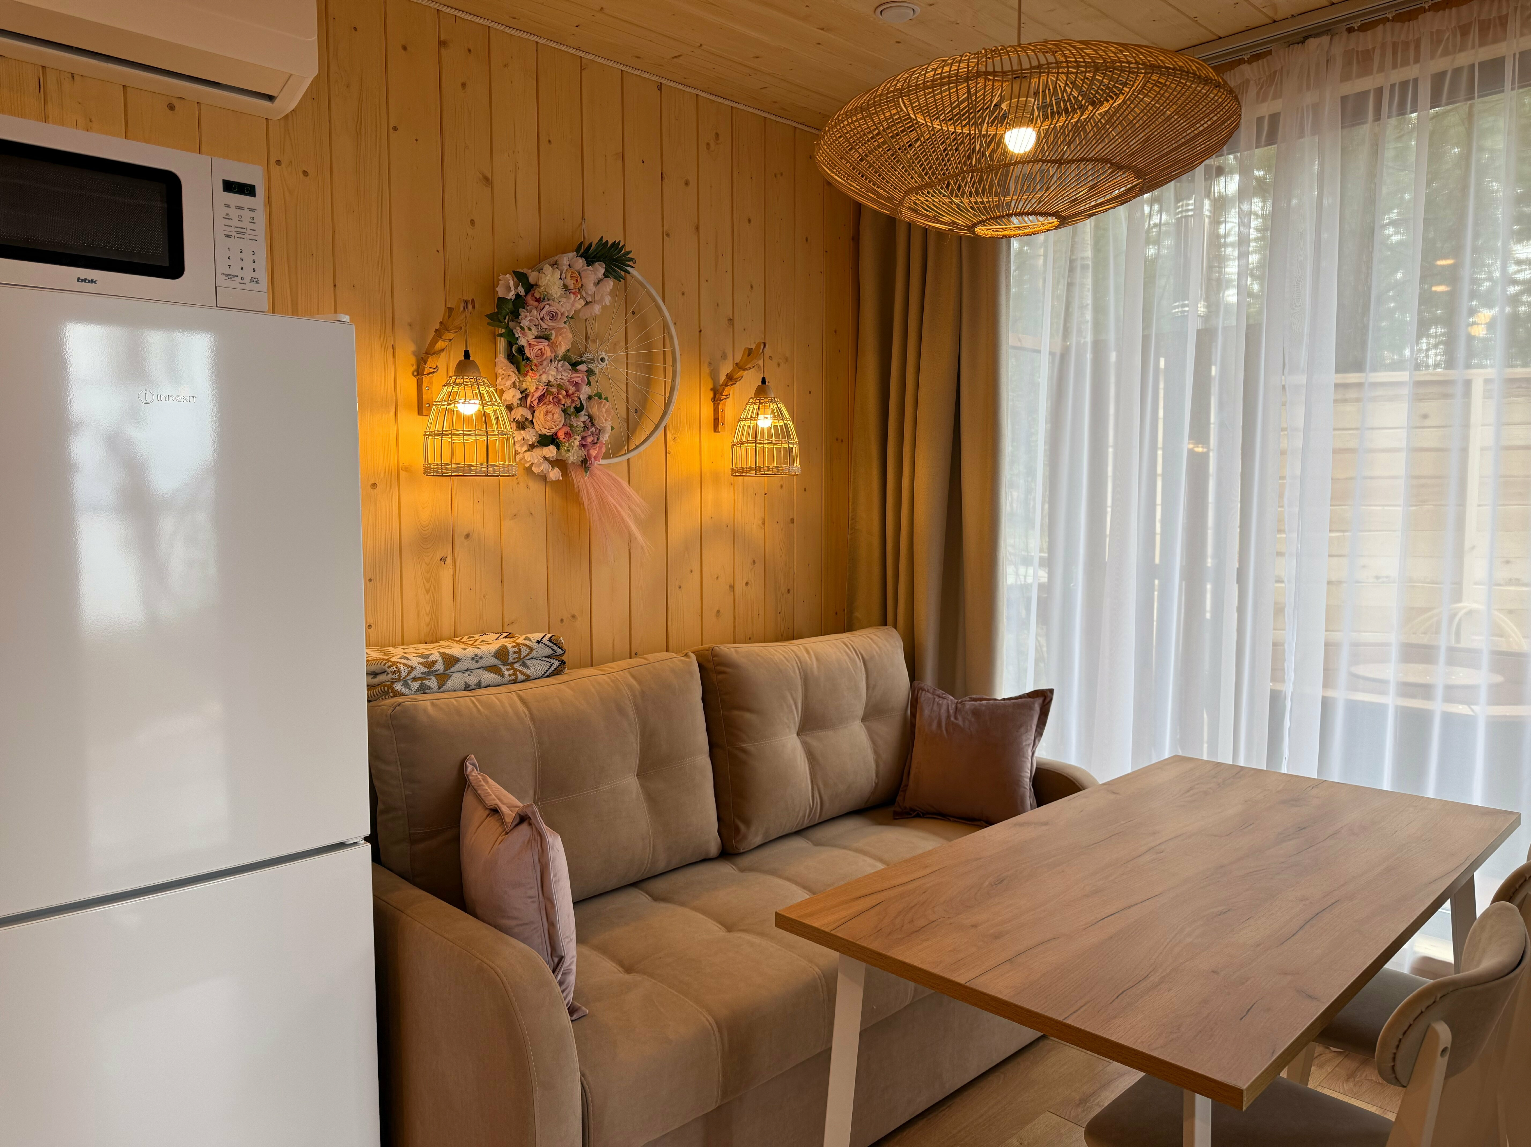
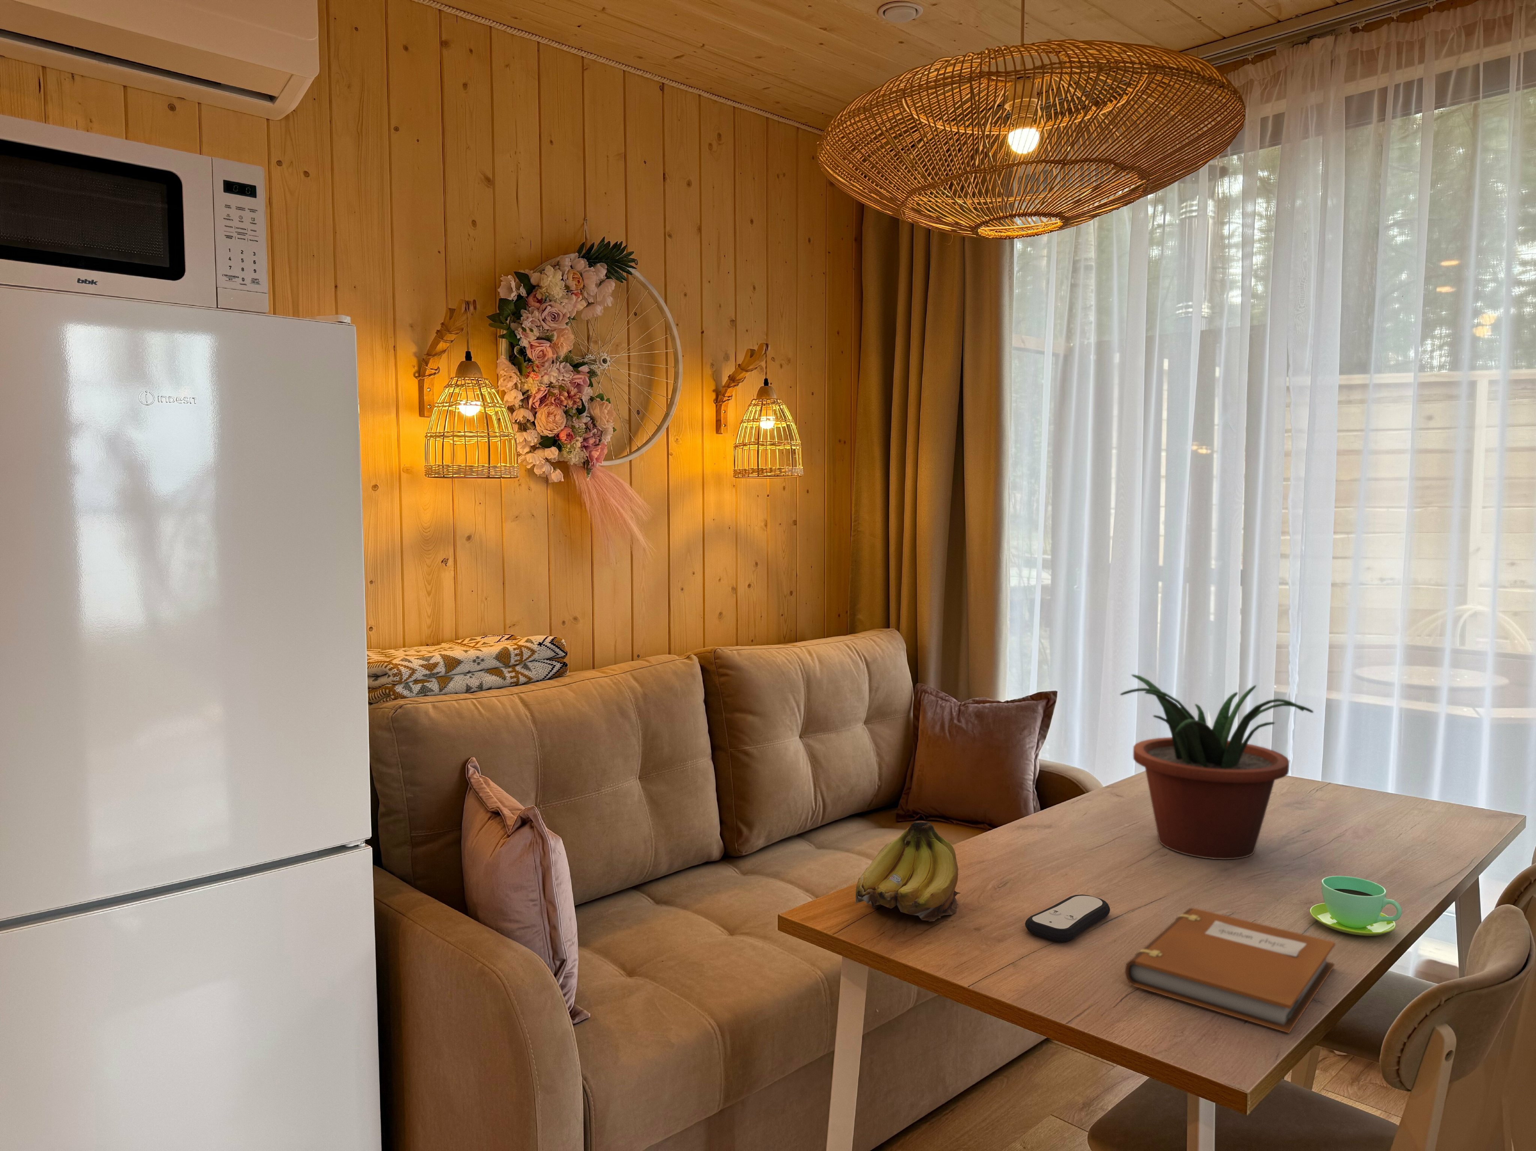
+ fruit (908, 871)
+ notebook (1232, 961)
+ potted plant (1207, 769)
+ remote control (1070, 916)
+ cup (1355, 906)
